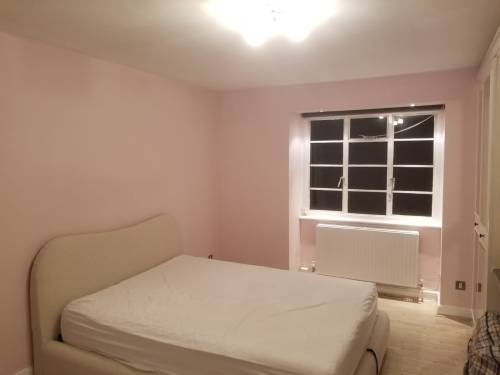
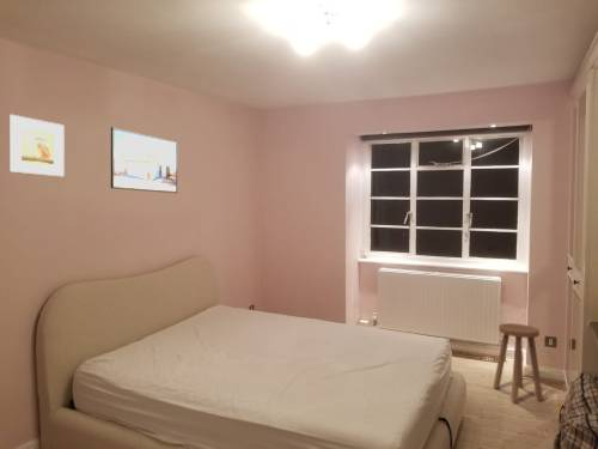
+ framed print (37, 146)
+ stool (518, 360)
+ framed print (147, 163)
